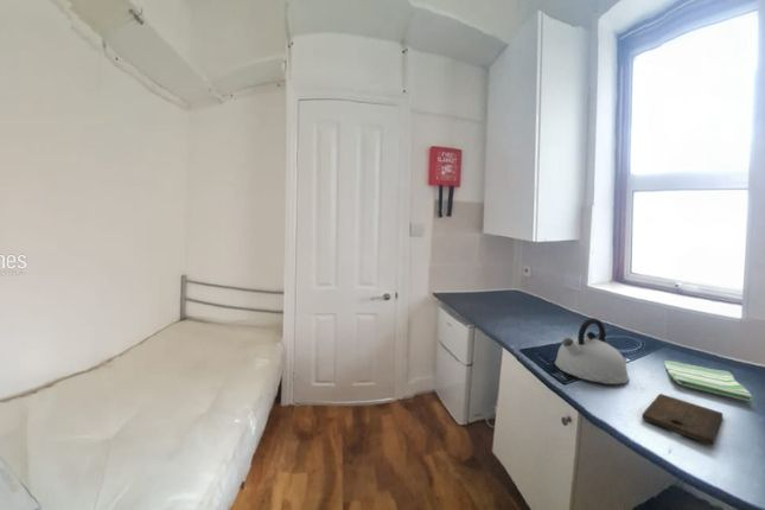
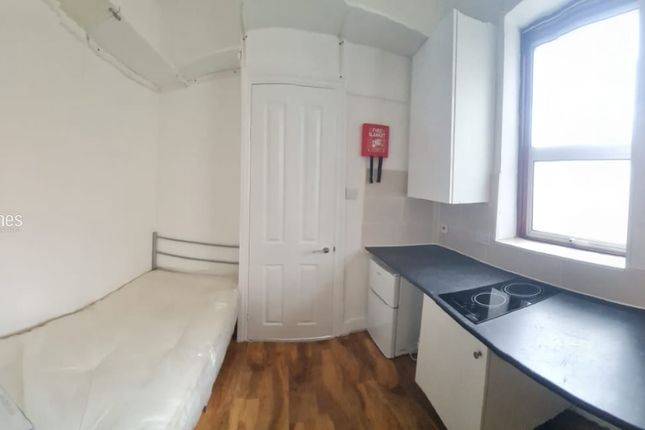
- dish towel (702, 377)
- cutting board (682, 415)
- kettle (588, 344)
